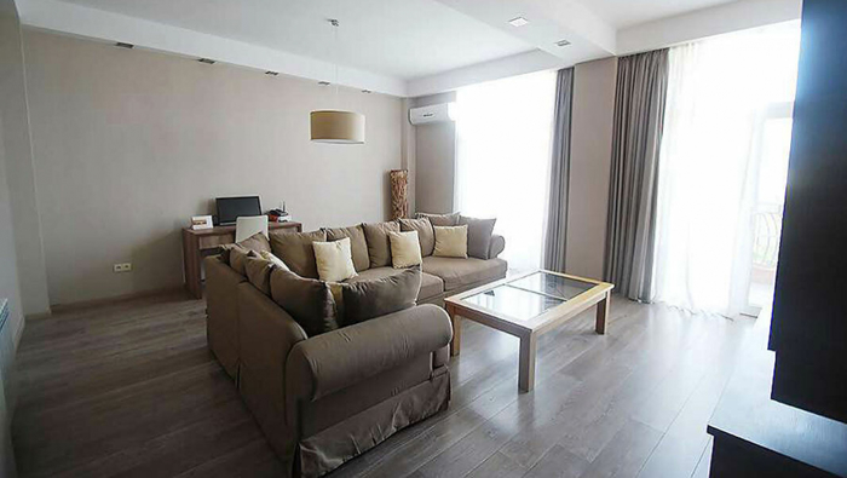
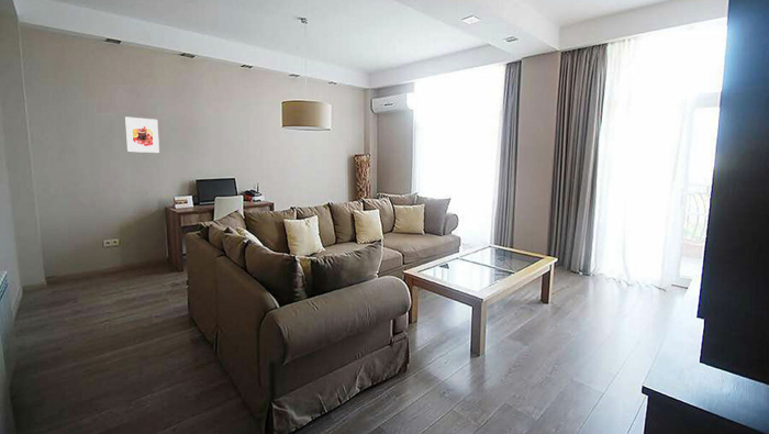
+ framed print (142, 135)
